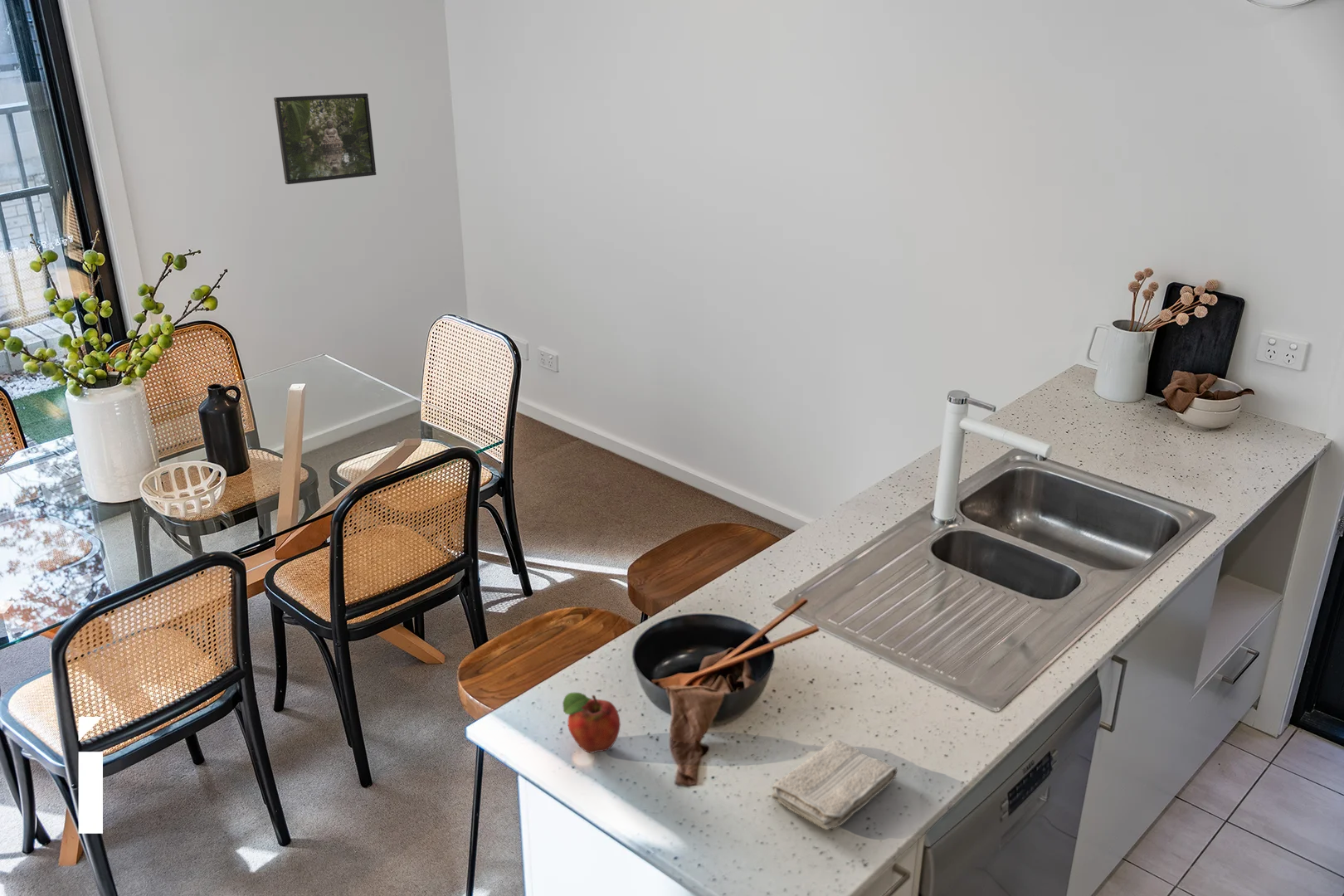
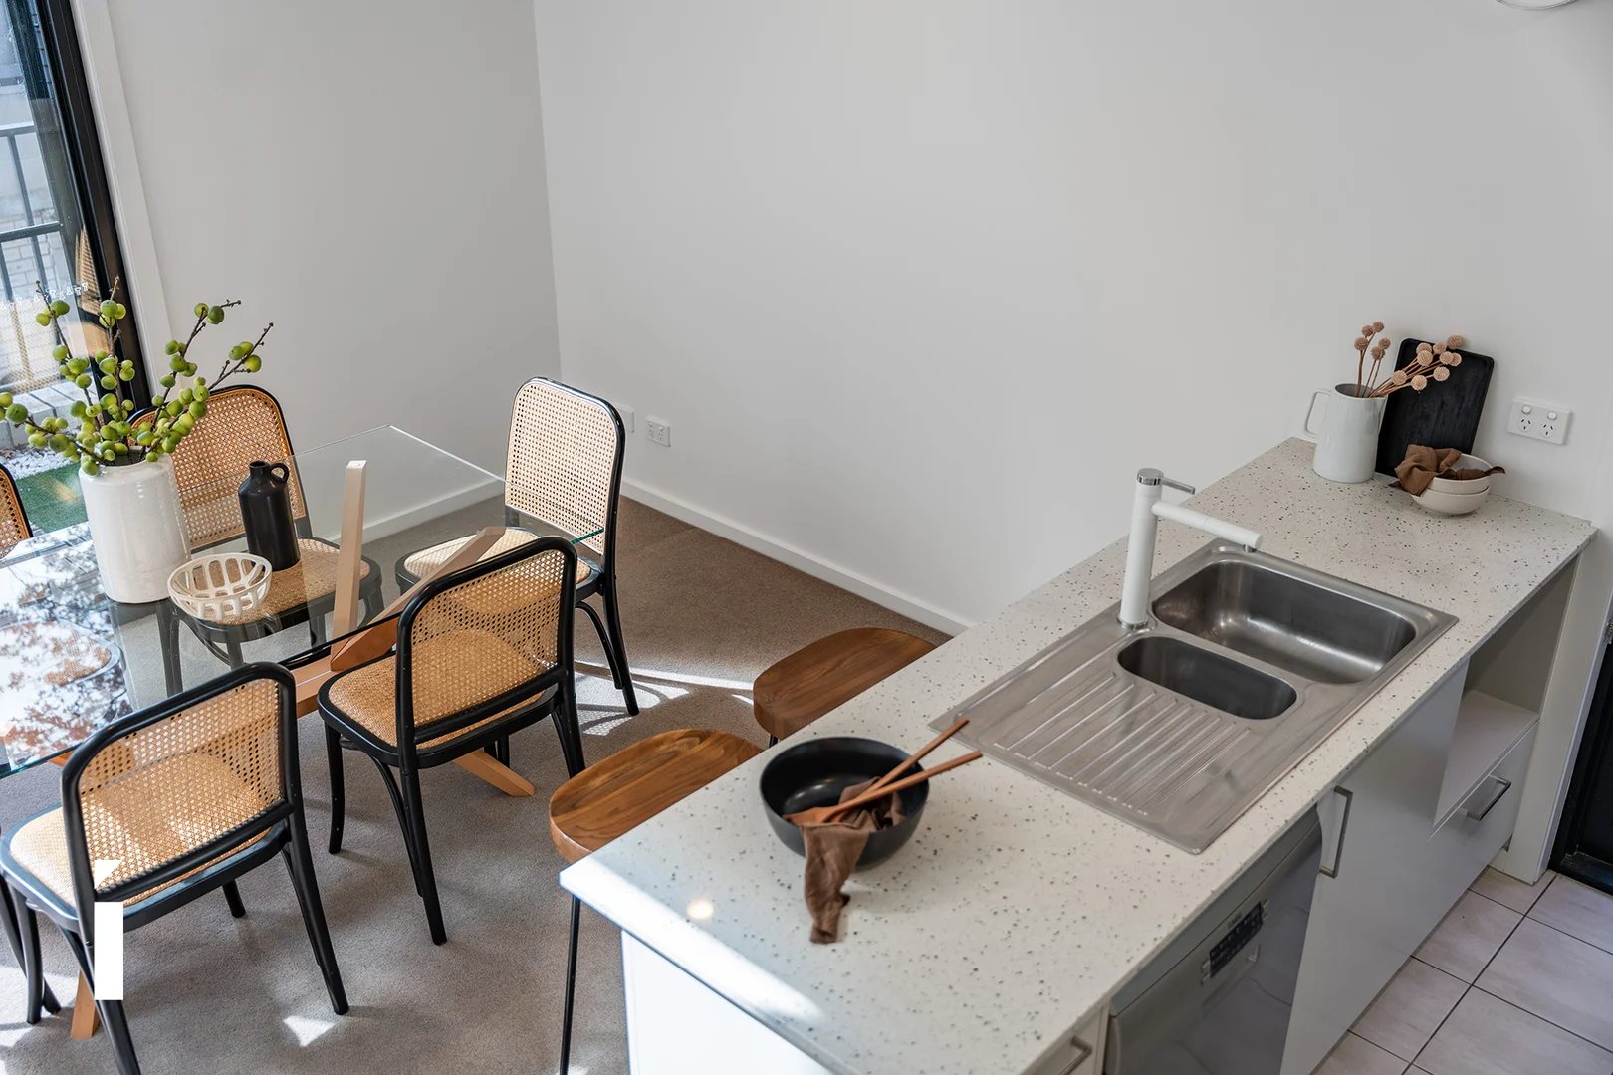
- washcloth (834, 781)
- fruit (591, 719)
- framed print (327, 138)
